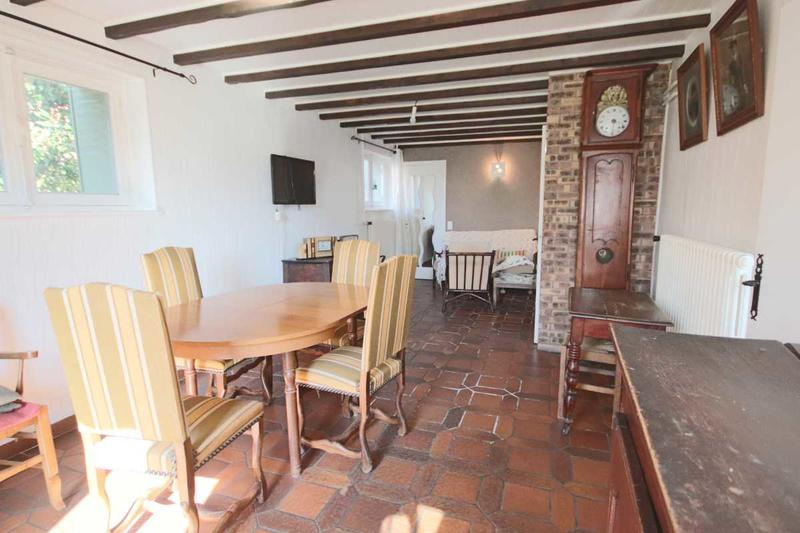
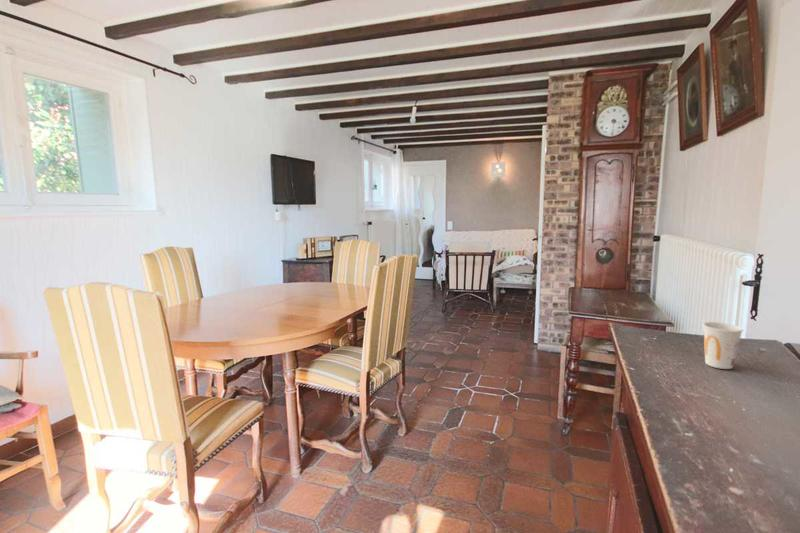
+ cup (720, 345)
